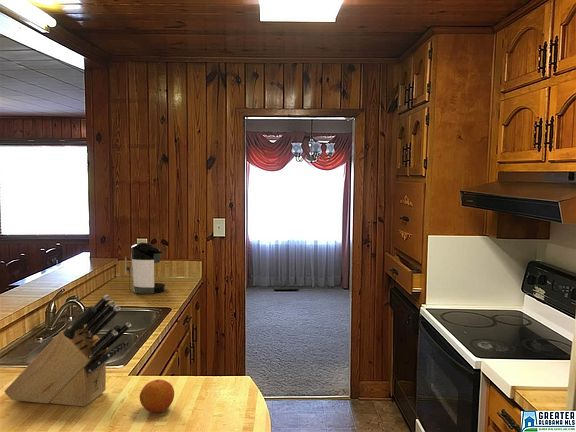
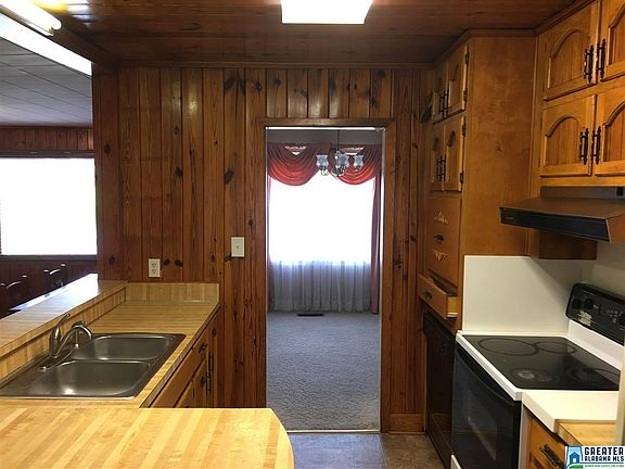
- fruit (157, 395)
- knife block (69, 346)
- coffee maker (146, 268)
